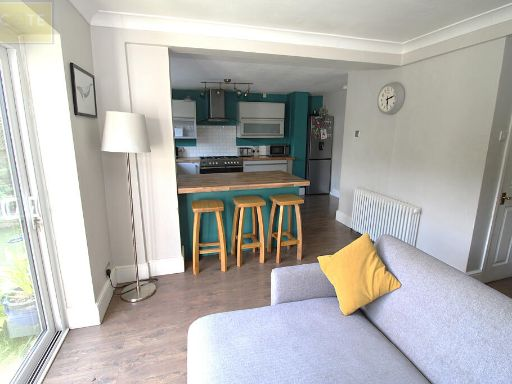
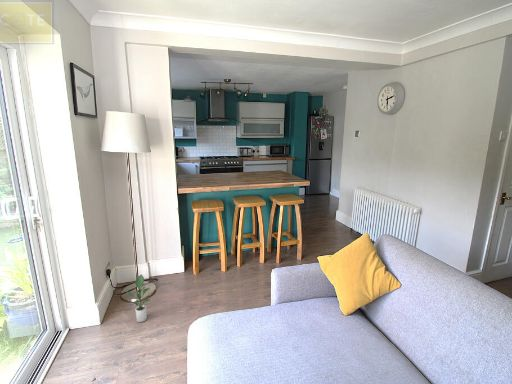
+ potted plant (139, 299)
